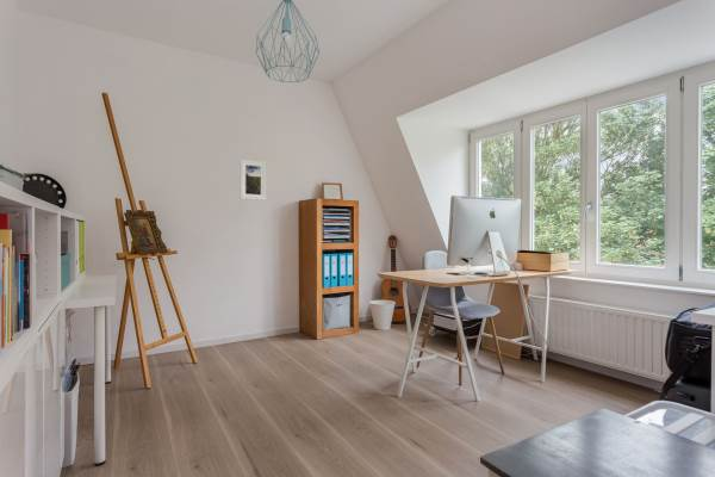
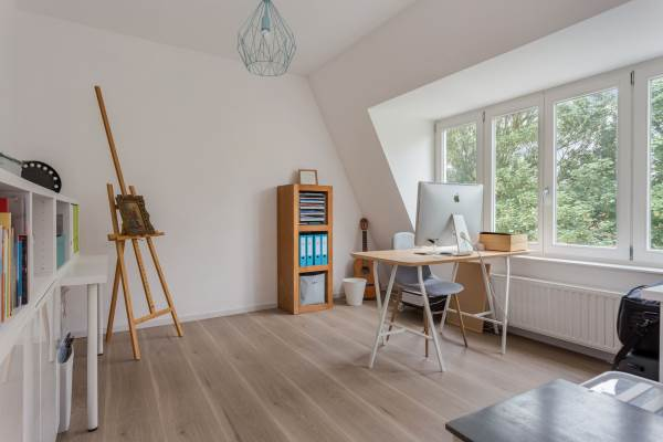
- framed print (253, 180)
